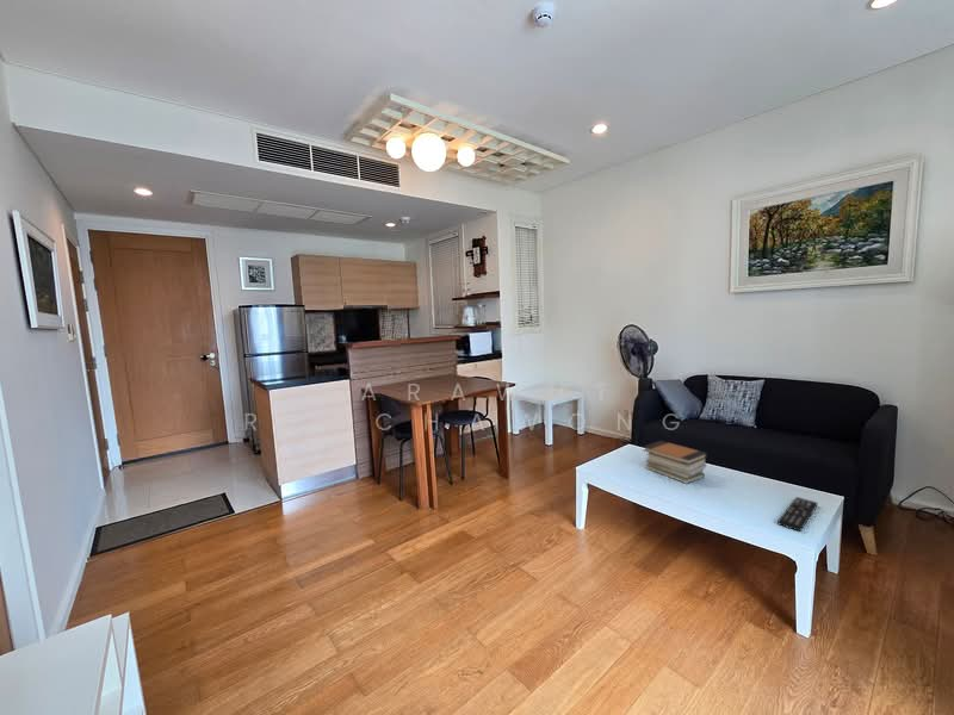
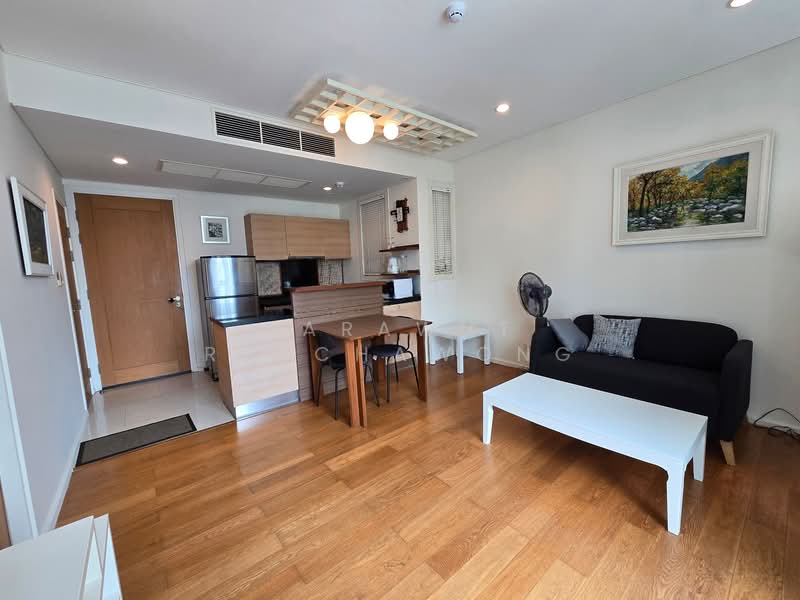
- book stack (674, 461)
- remote control (798, 511)
